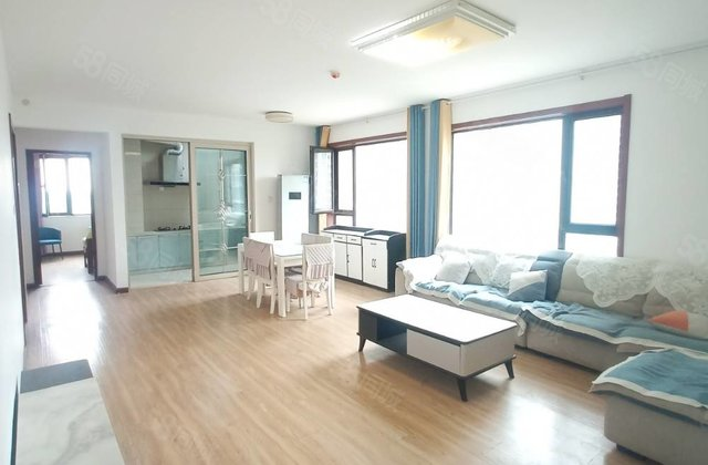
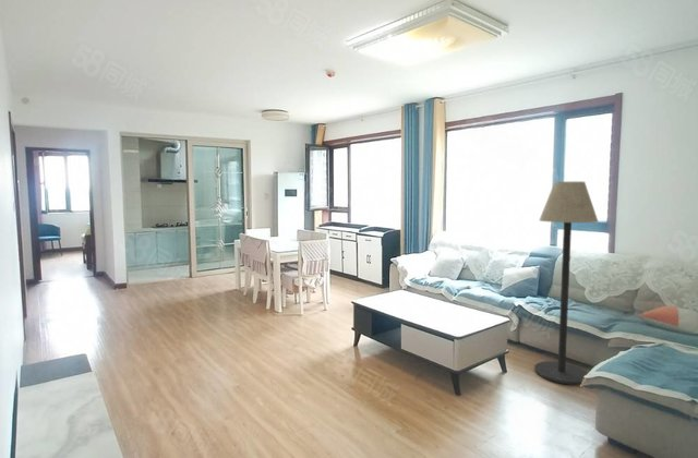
+ floor lamp (565, 279)
